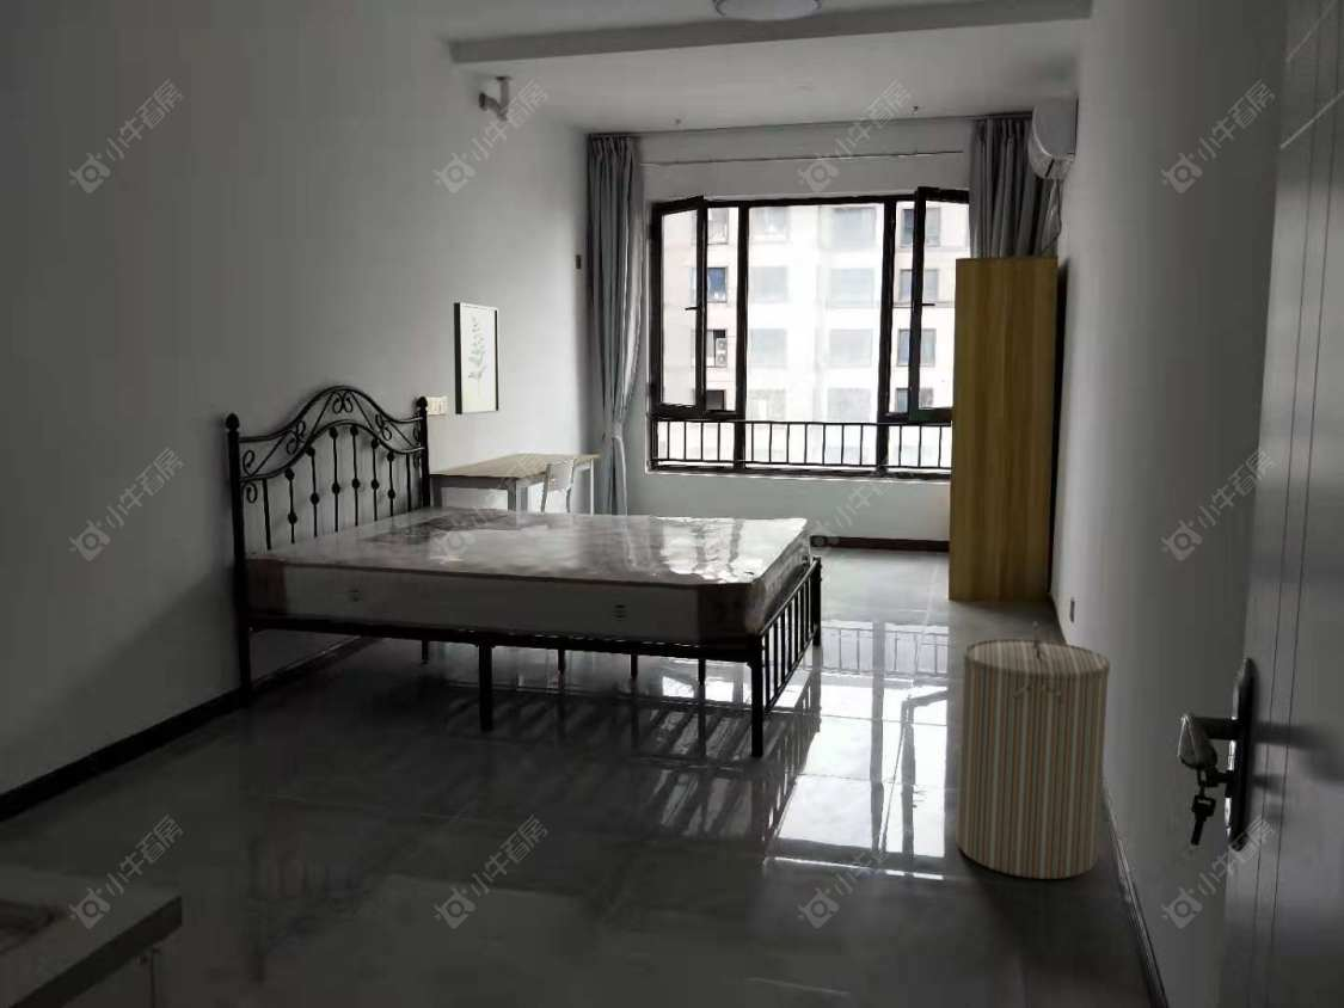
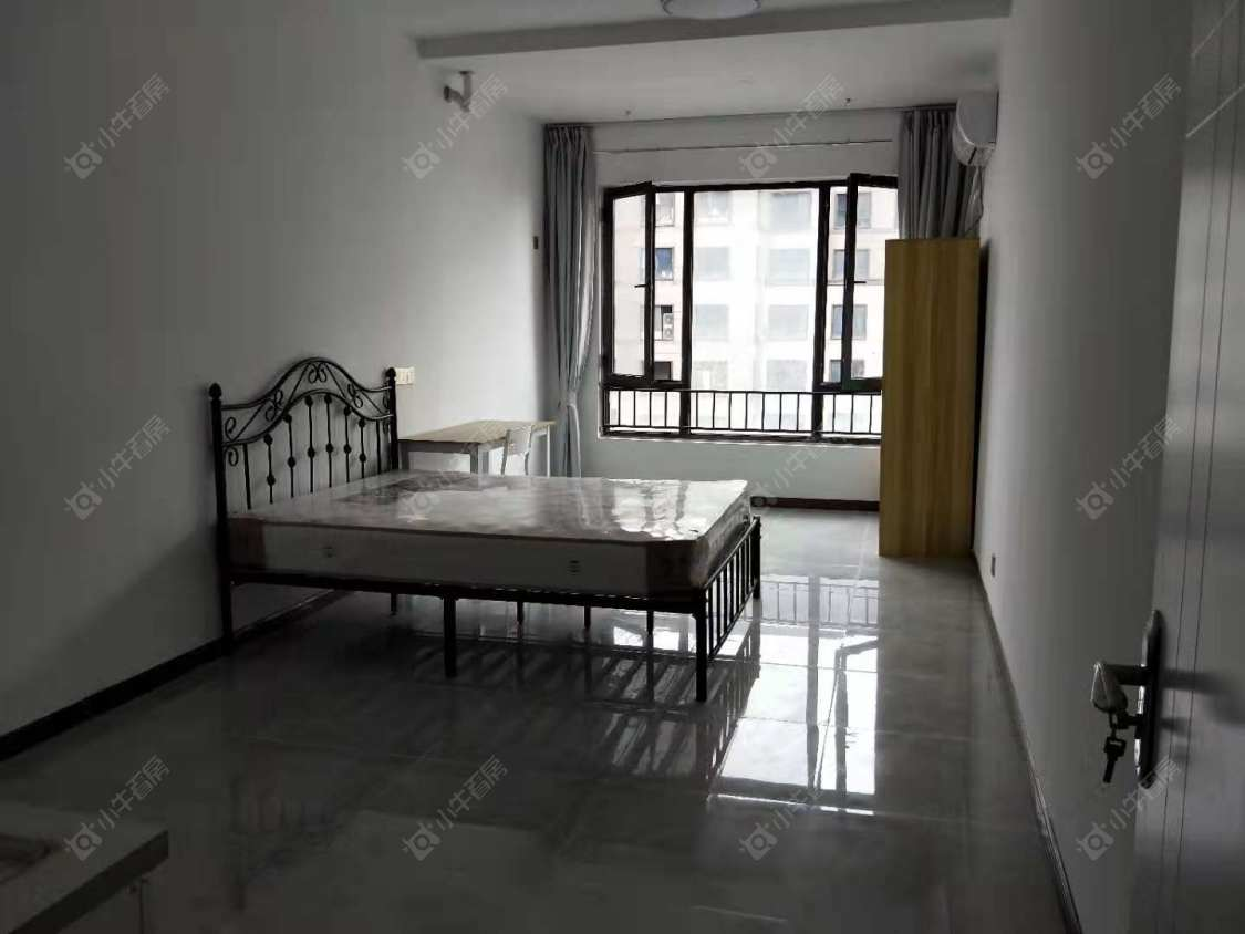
- laundry hamper (1030, 737)
- wall art (477, 359)
